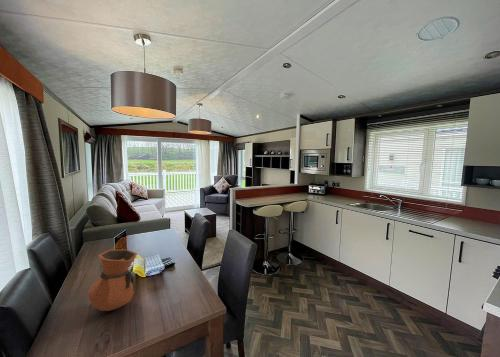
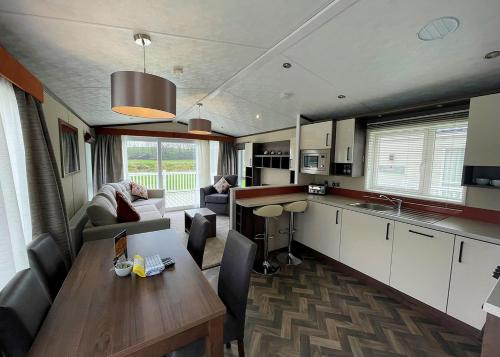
- vase (114, 279)
